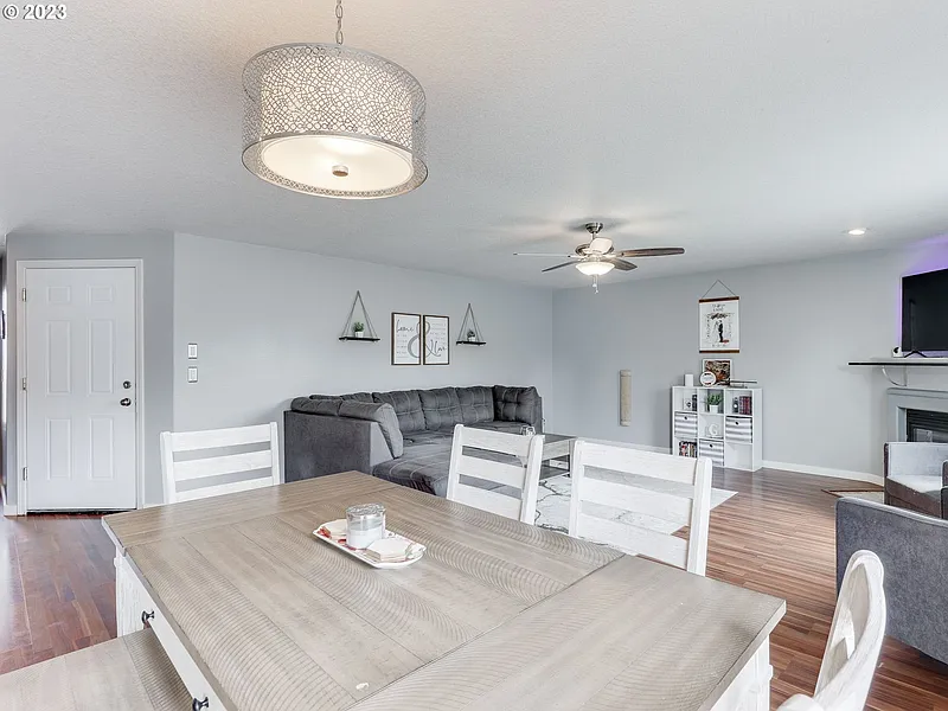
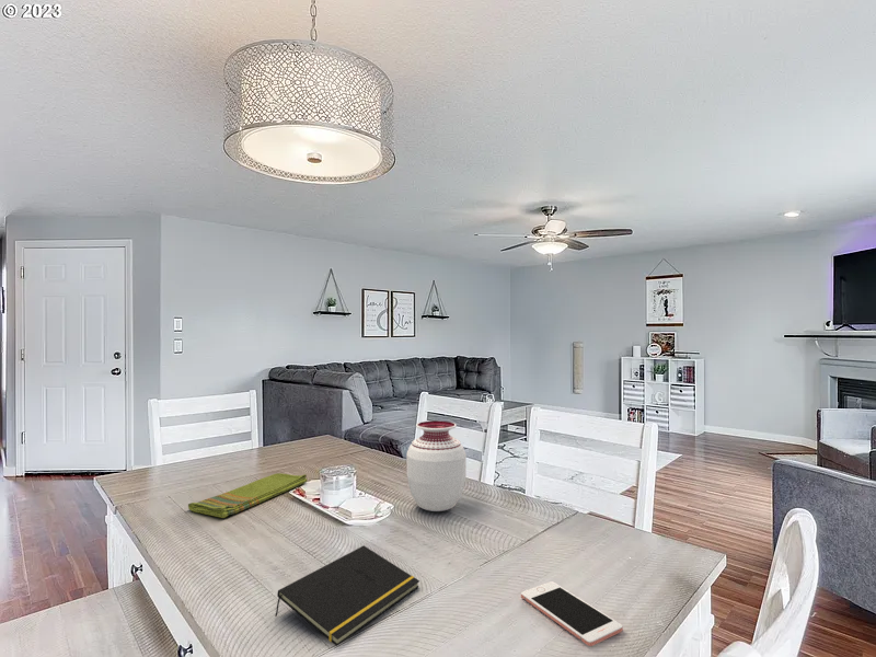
+ cell phone (568, 610)
+ vase (436, 465)
+ dish towel (252, 491)
+ notepad (351, 588)
